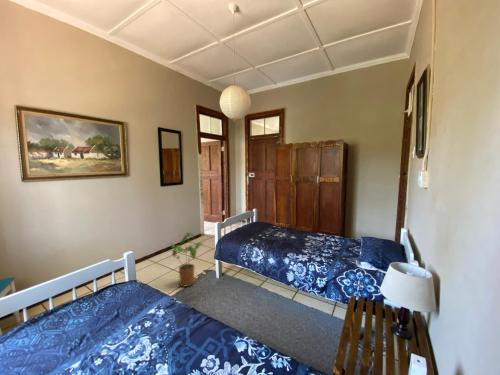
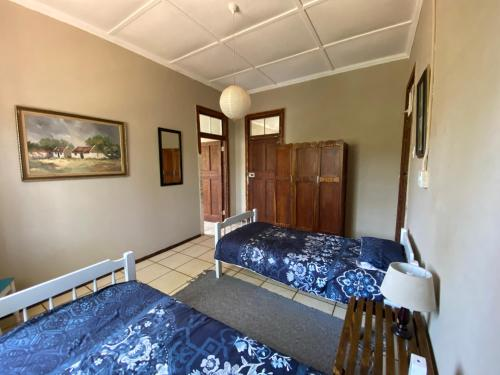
- house plant (188, 258)
